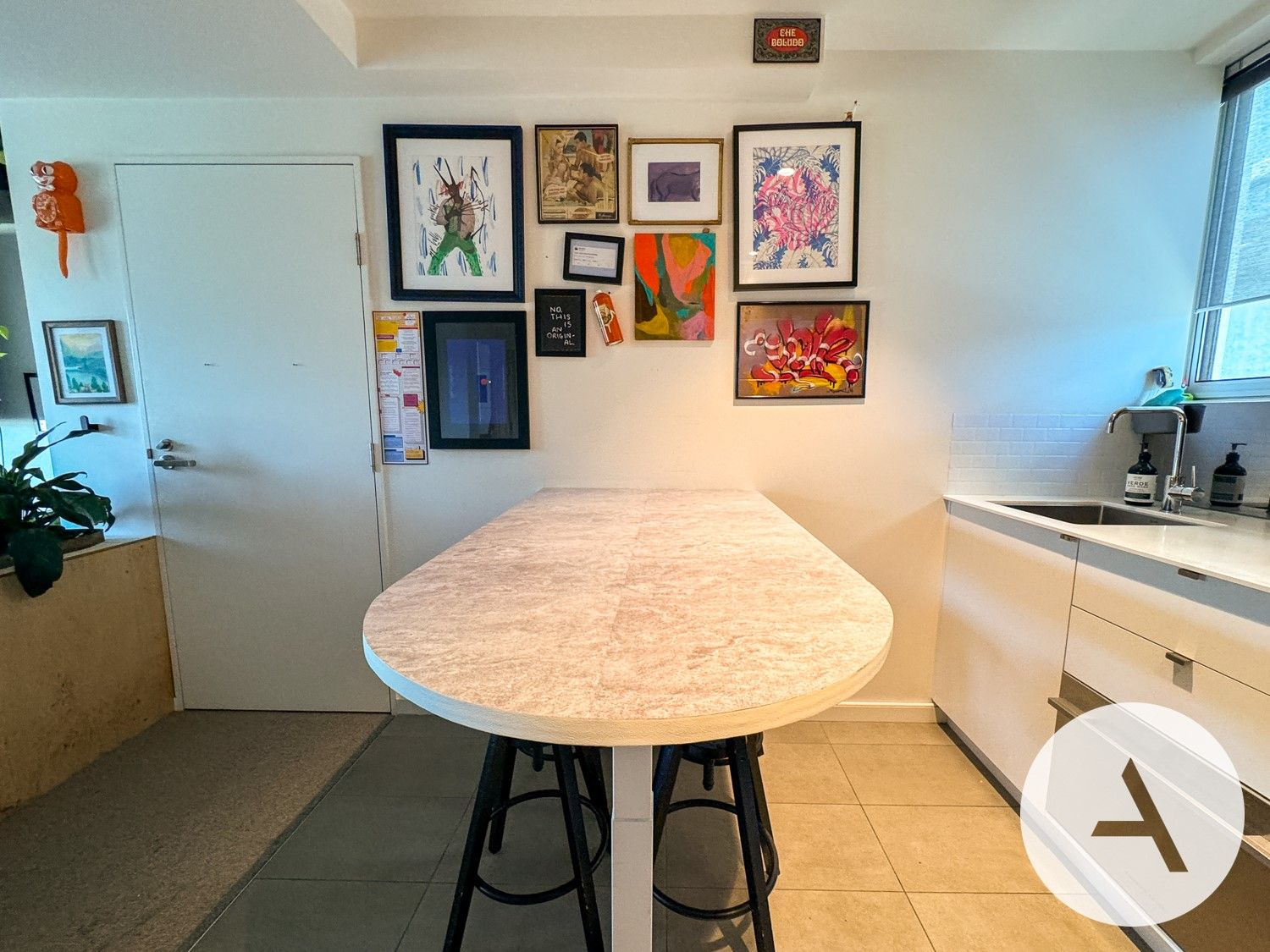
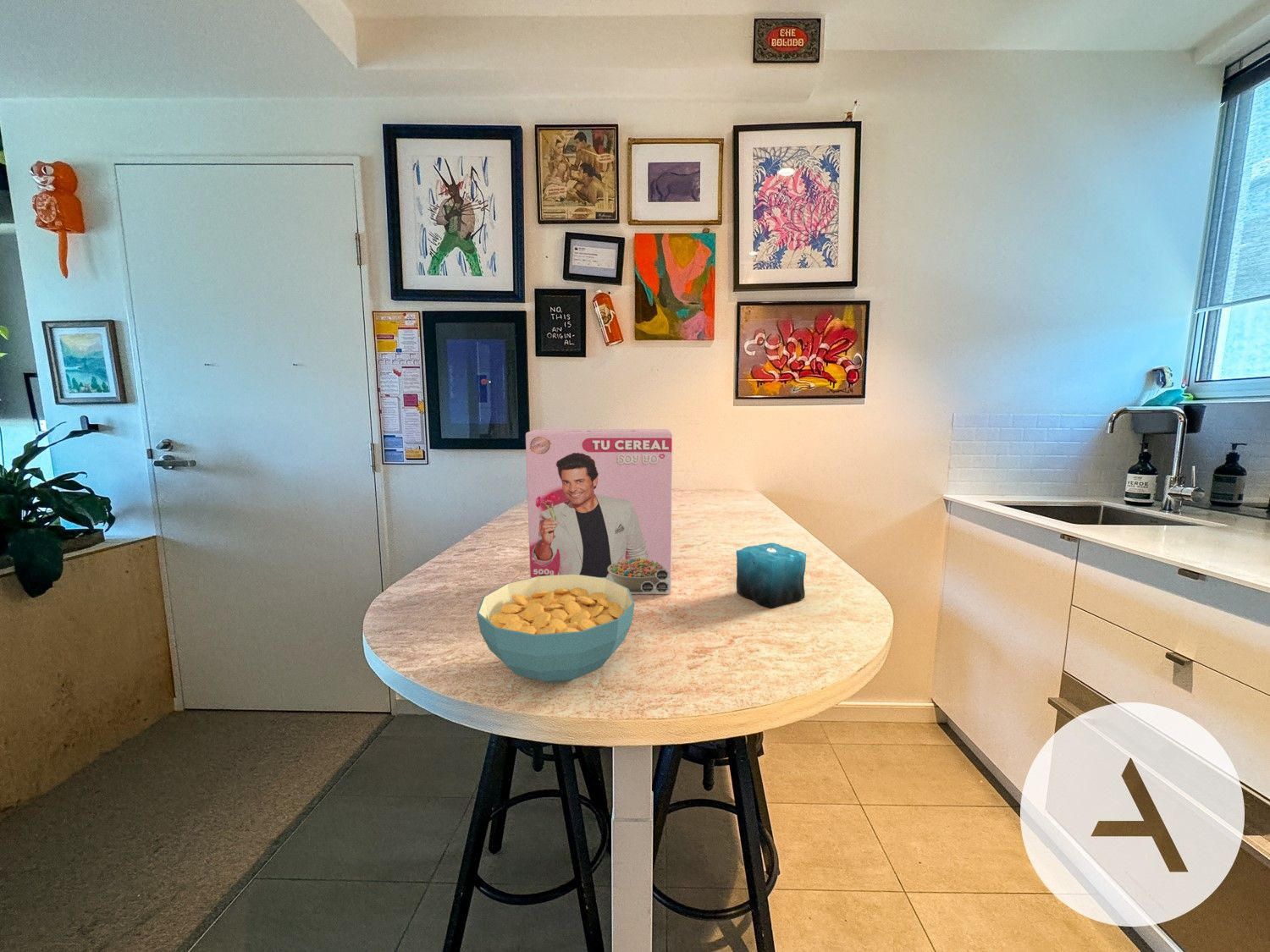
+ candle (771, 564)
+ cereal bowl (558, 636)
+ cereal box (601, 509)
